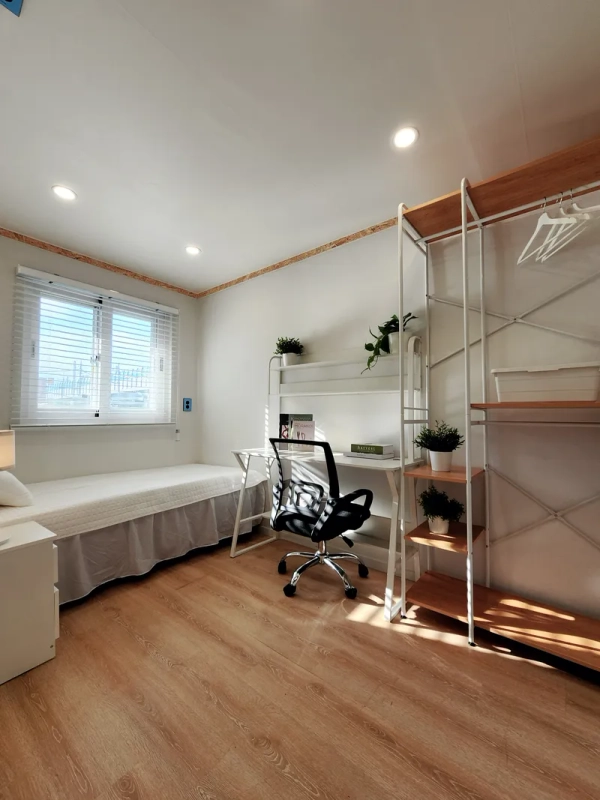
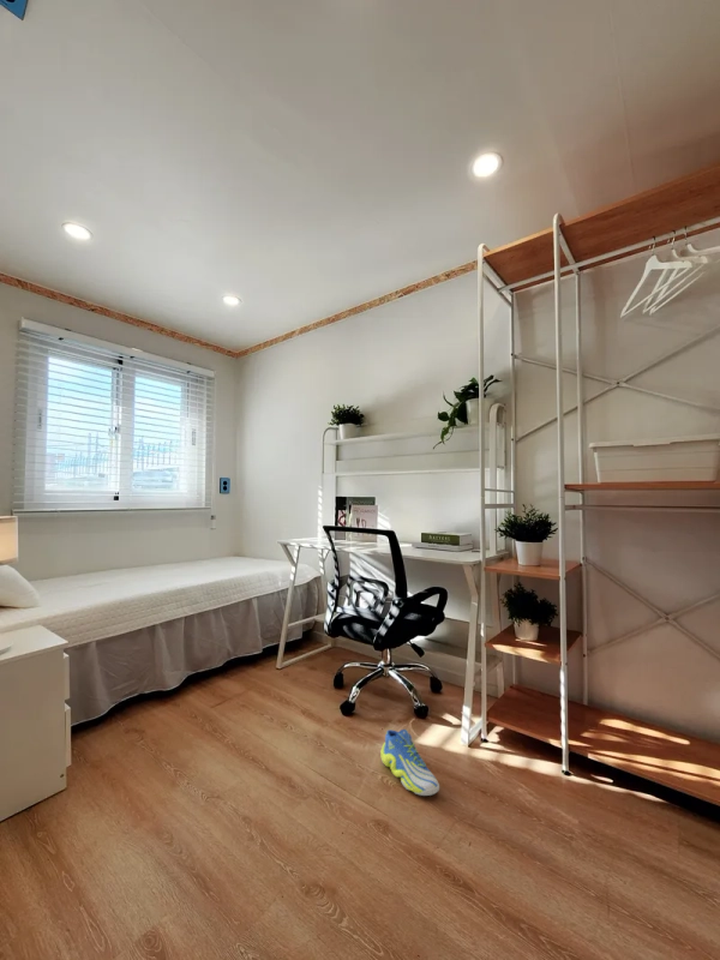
+ sneaker (407, 757)
